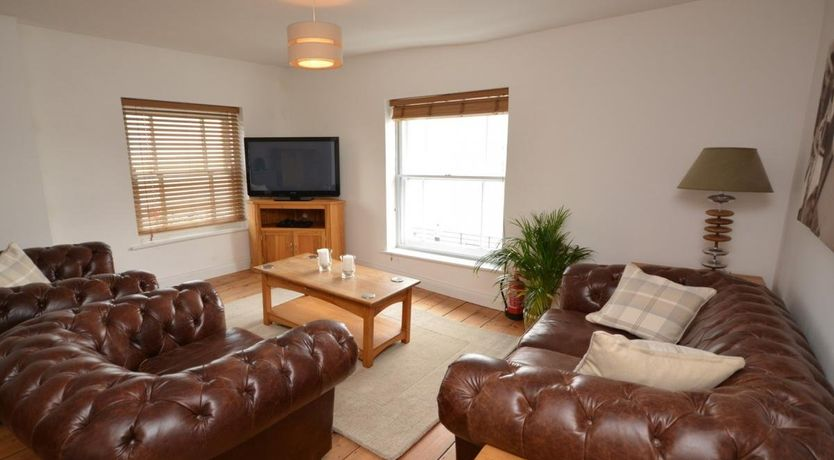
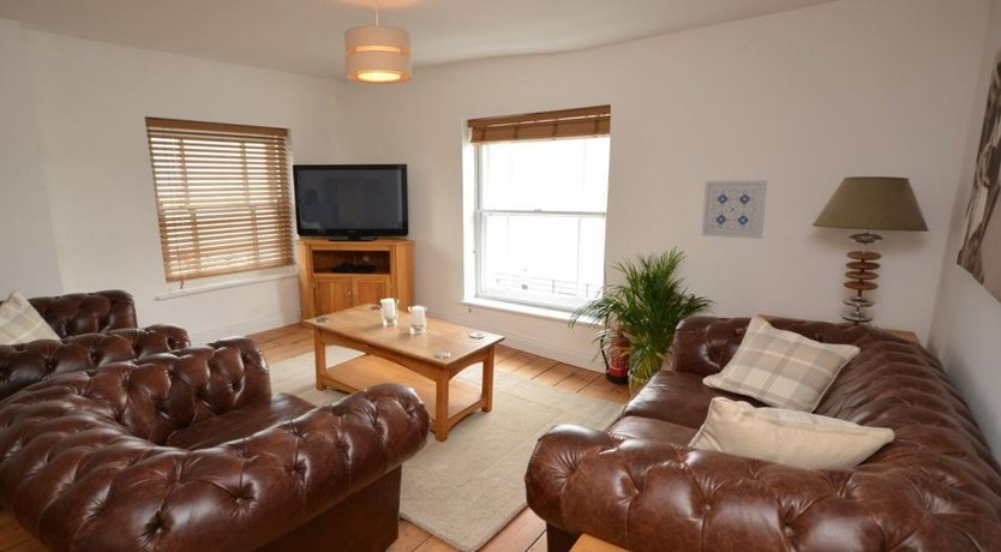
+ wall art (732, 209)
